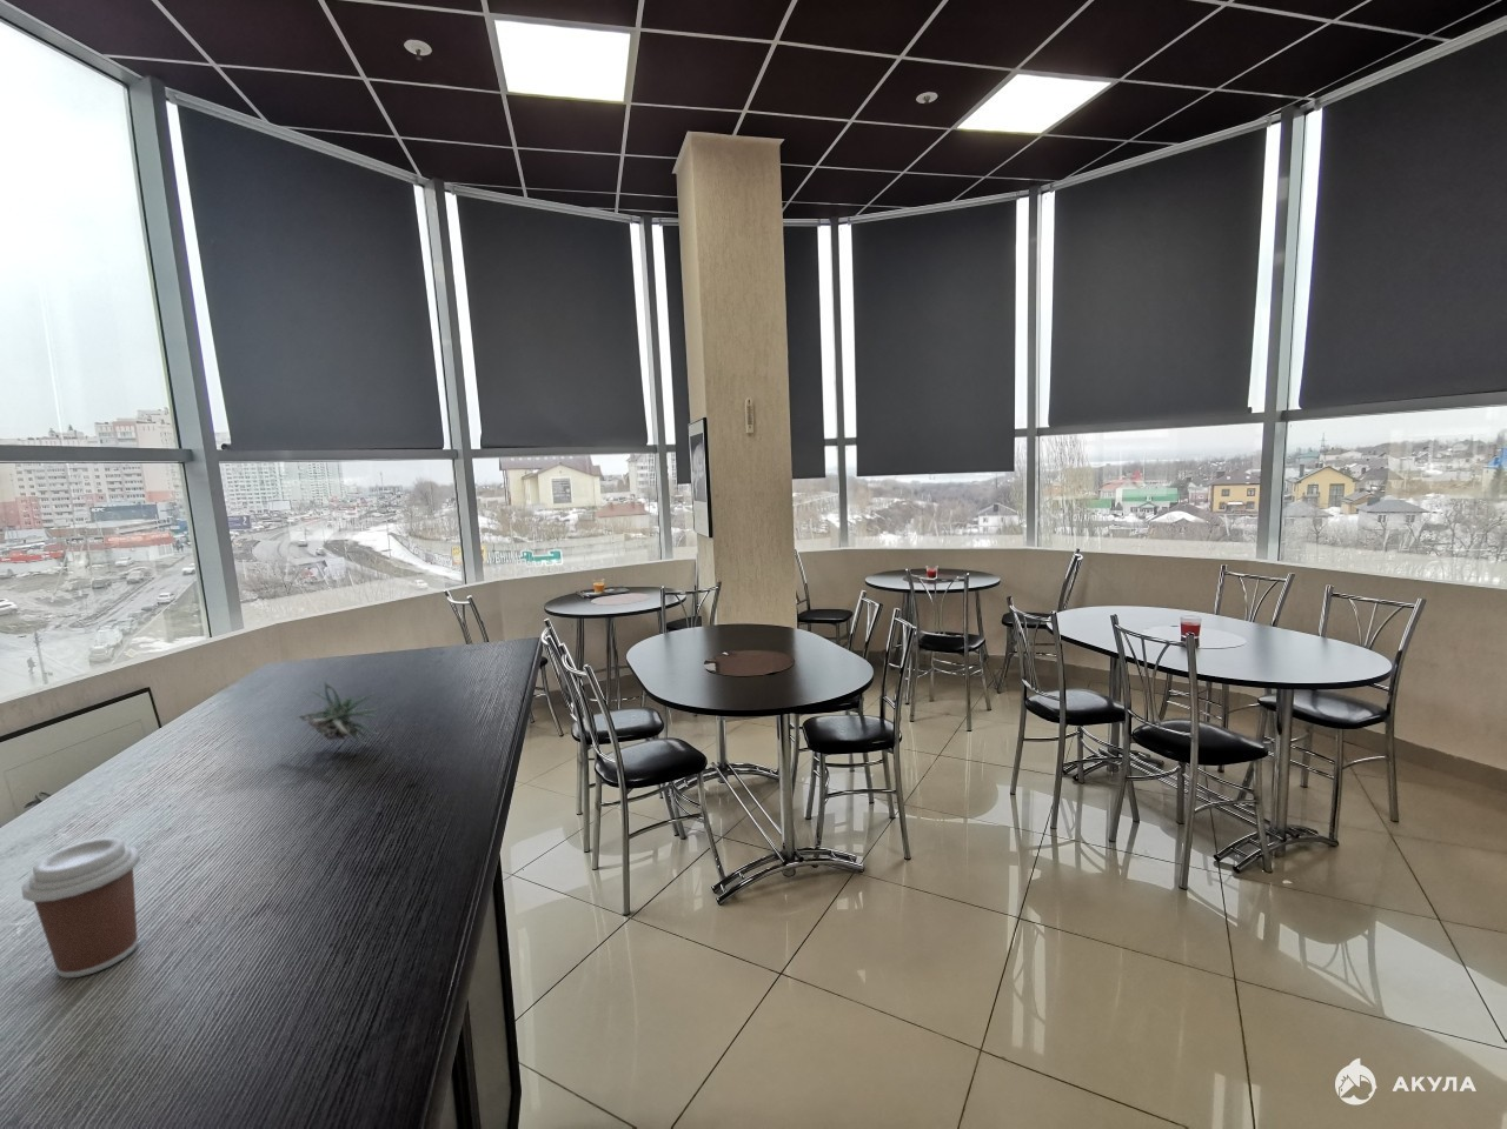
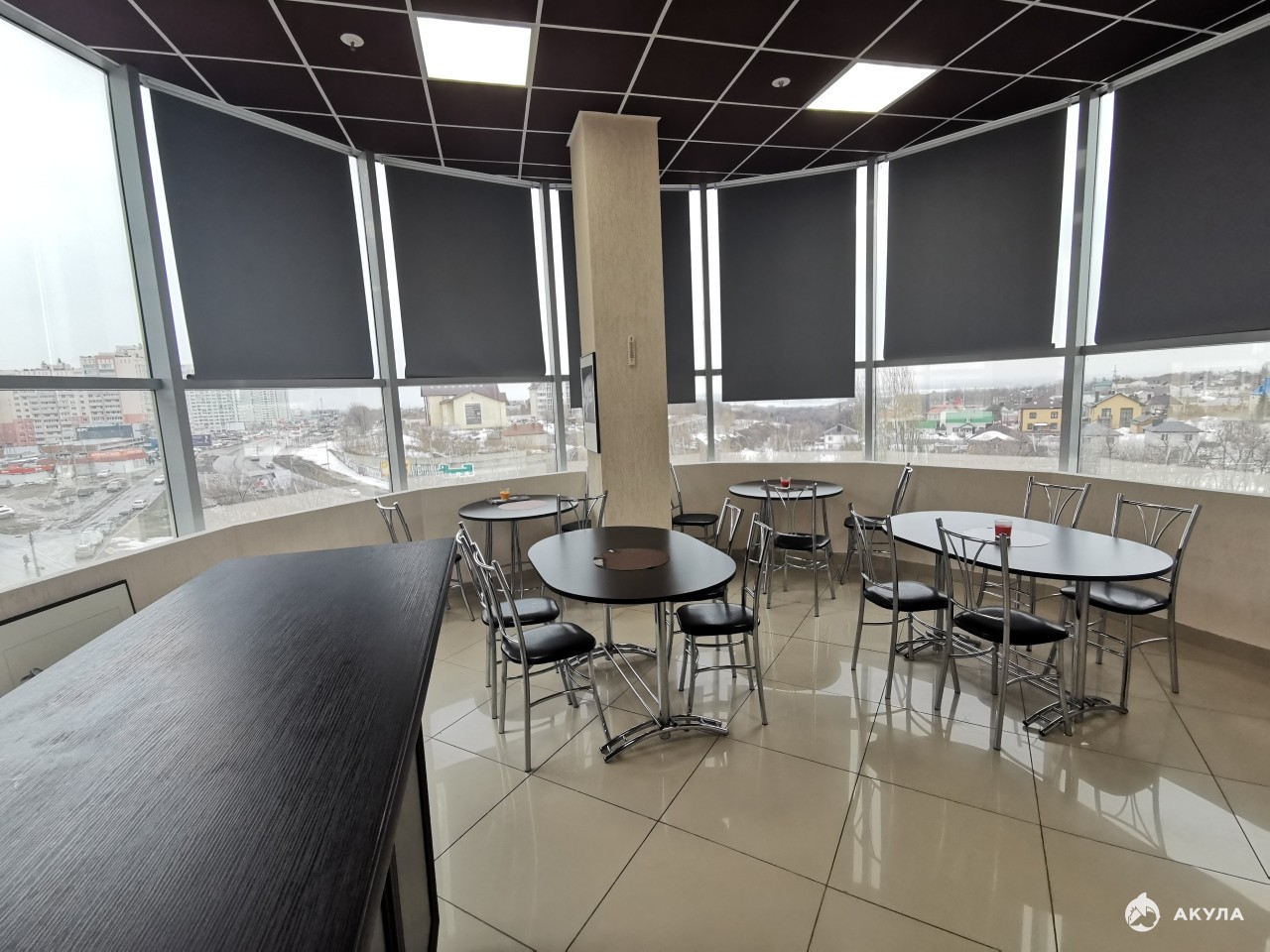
- coffee cup (88, 906)
- succulent plant (341, 714)
